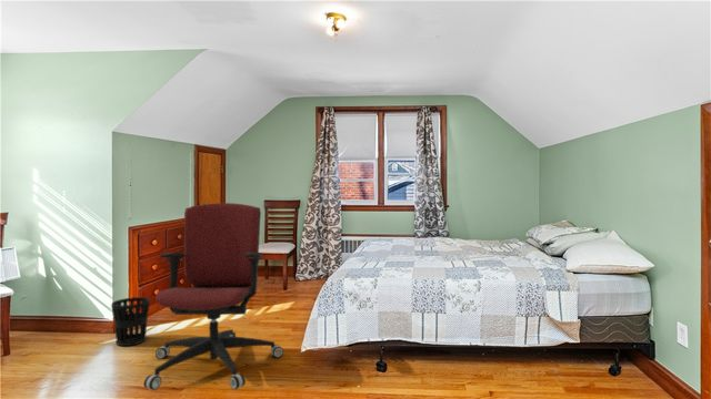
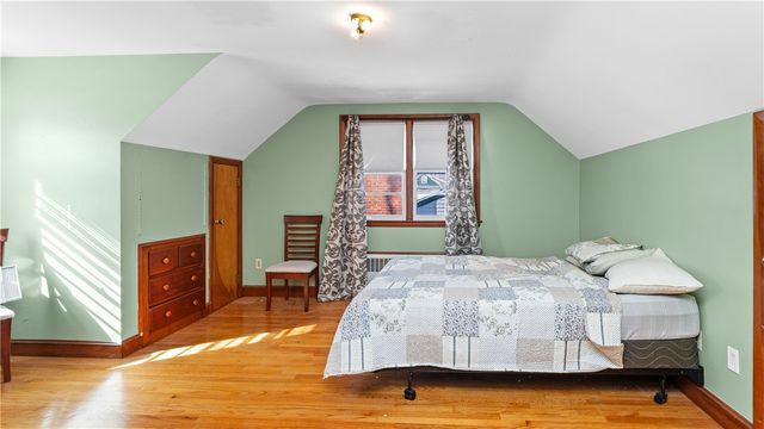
- office chair (216, 283)
- wastebasket (131, 320)
